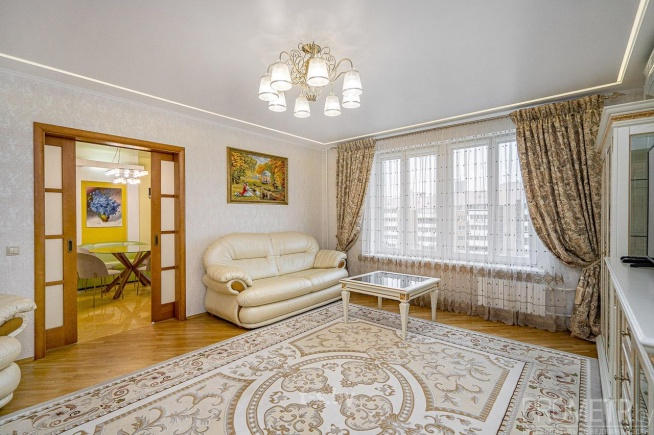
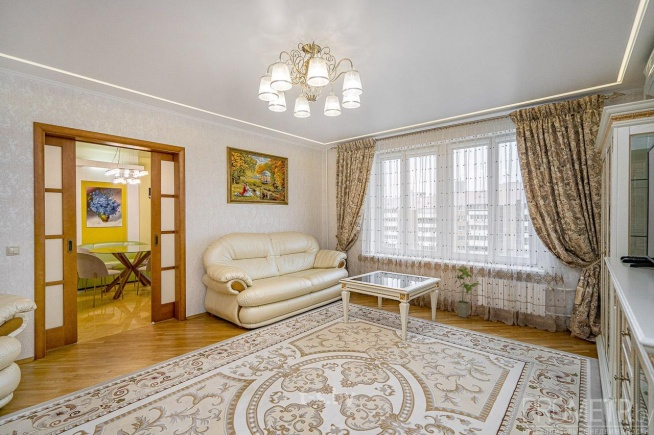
+ house plant (466, 292)
